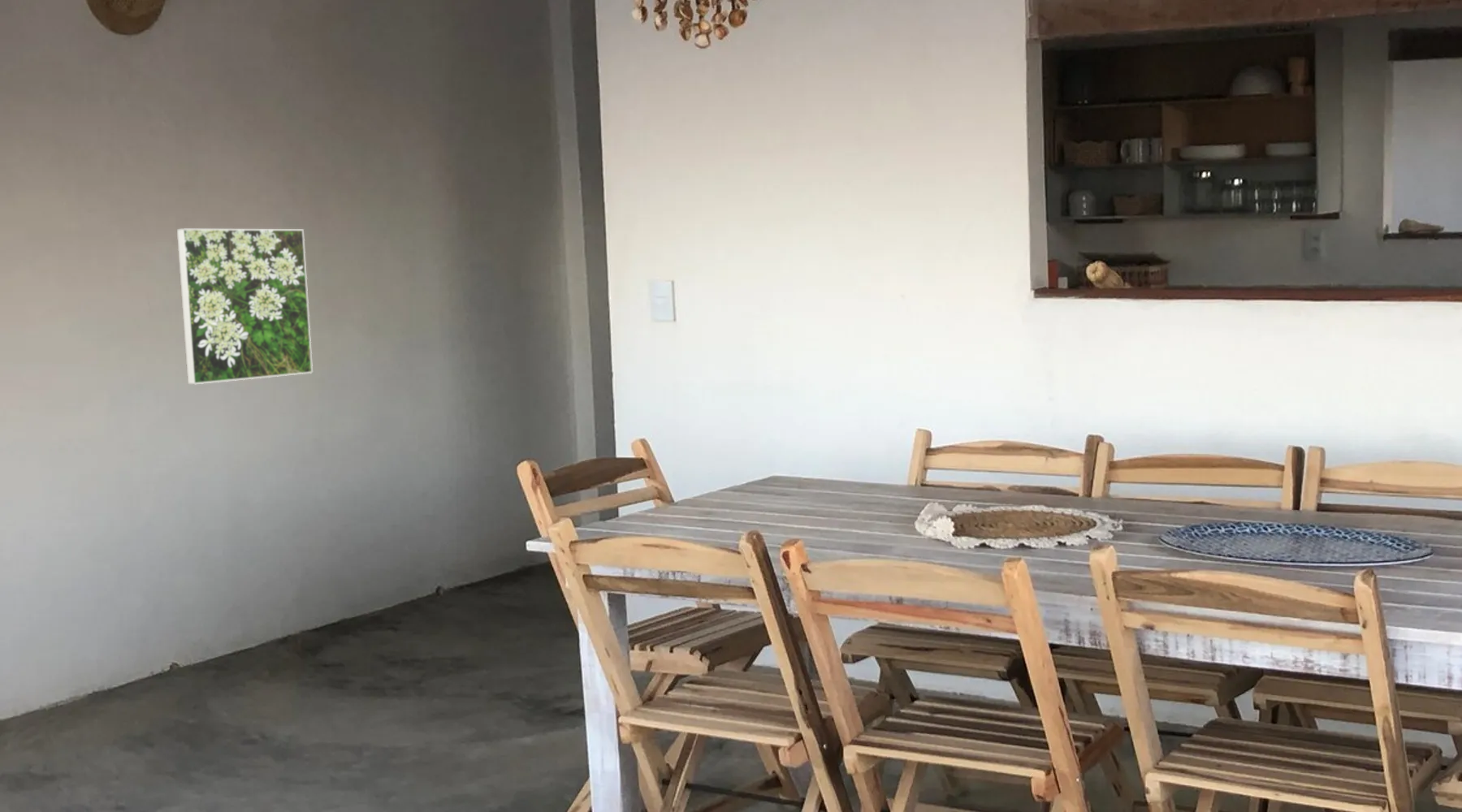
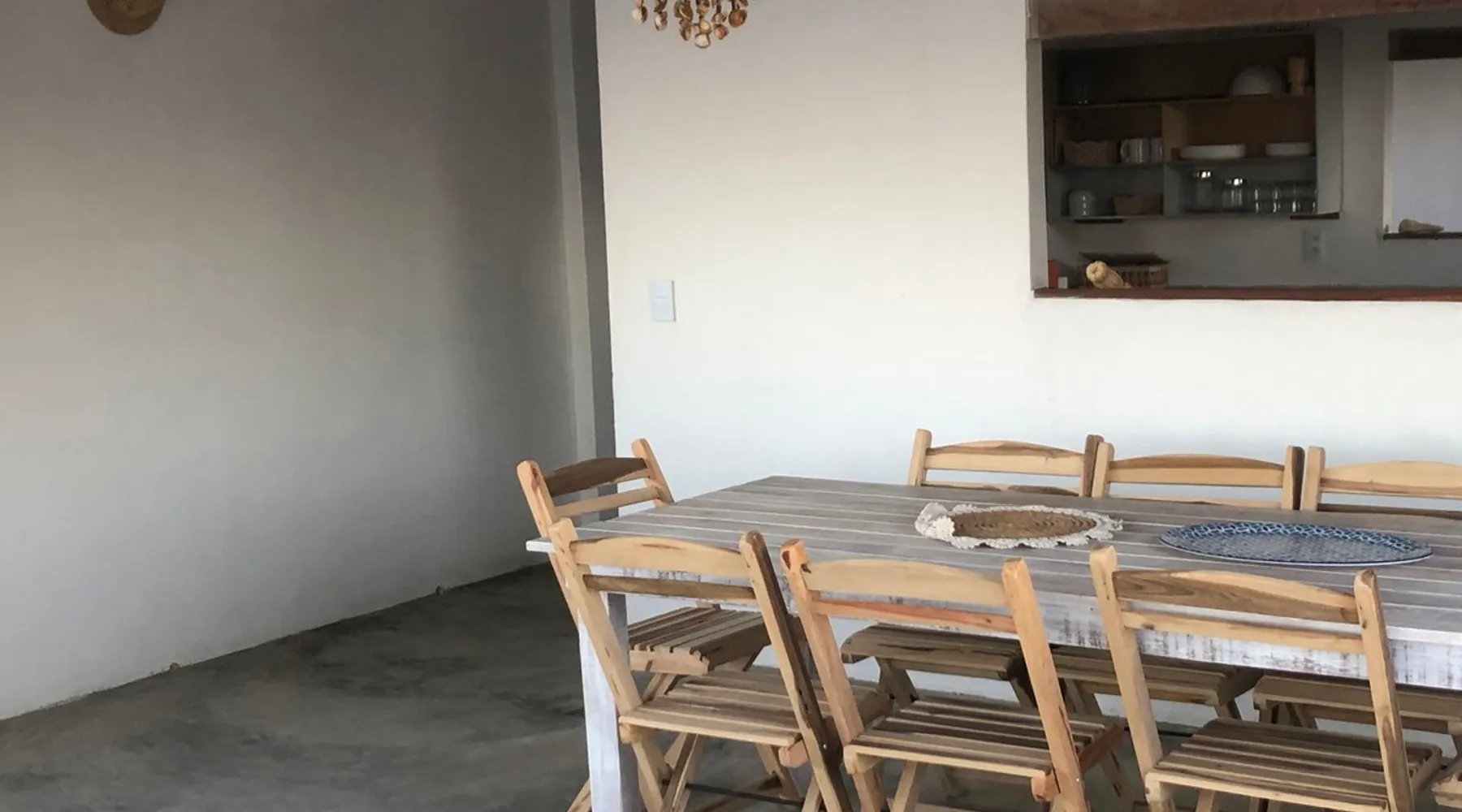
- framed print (247, 304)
